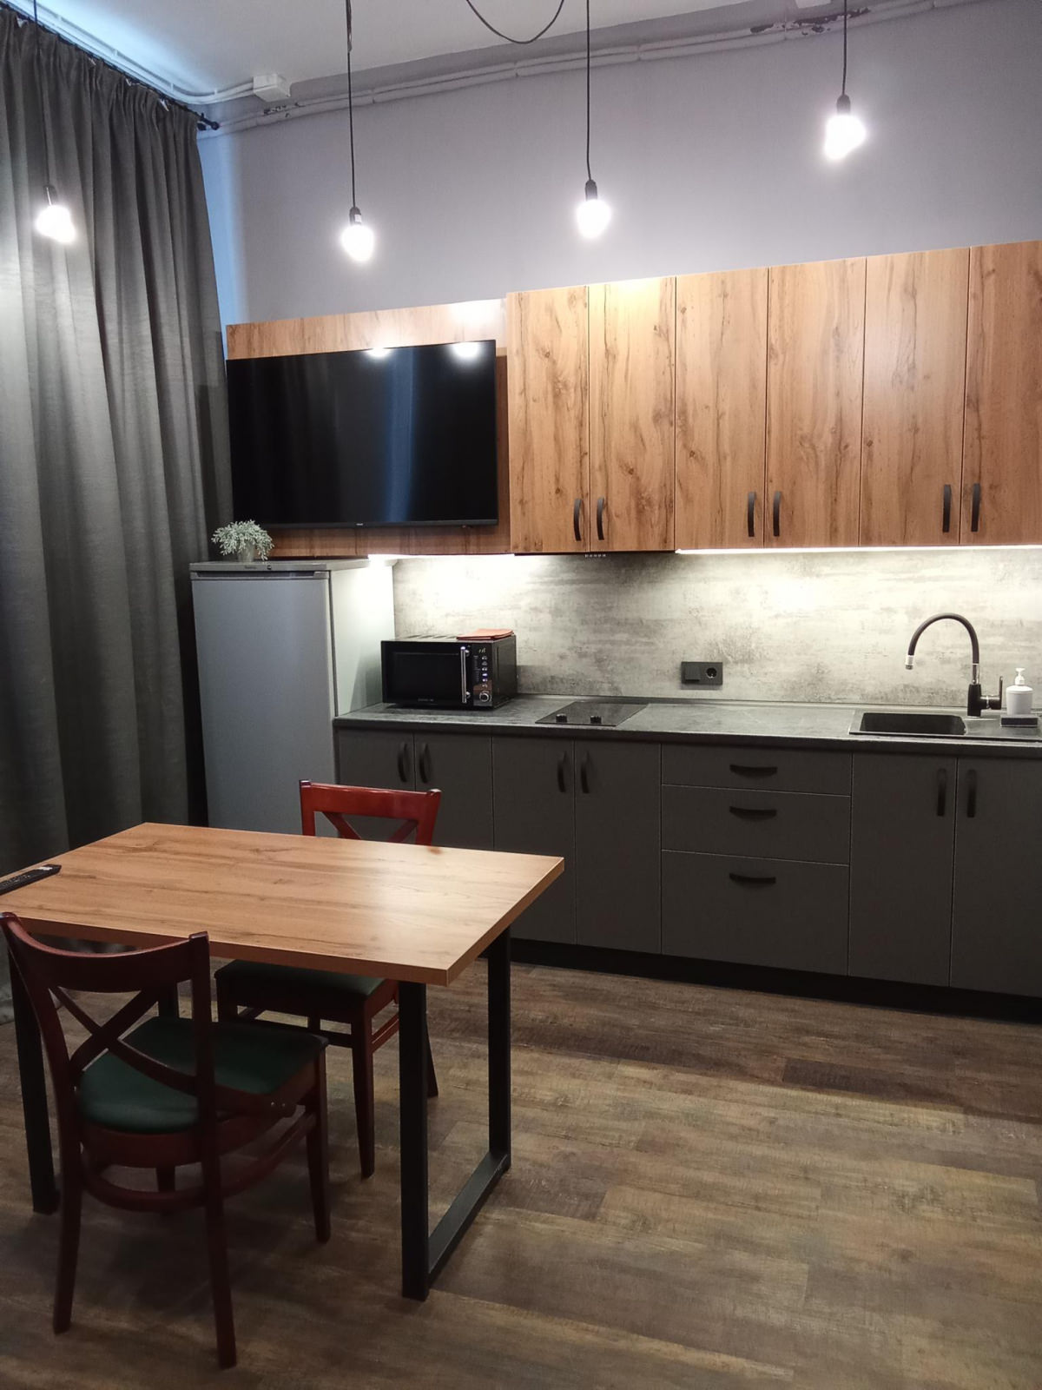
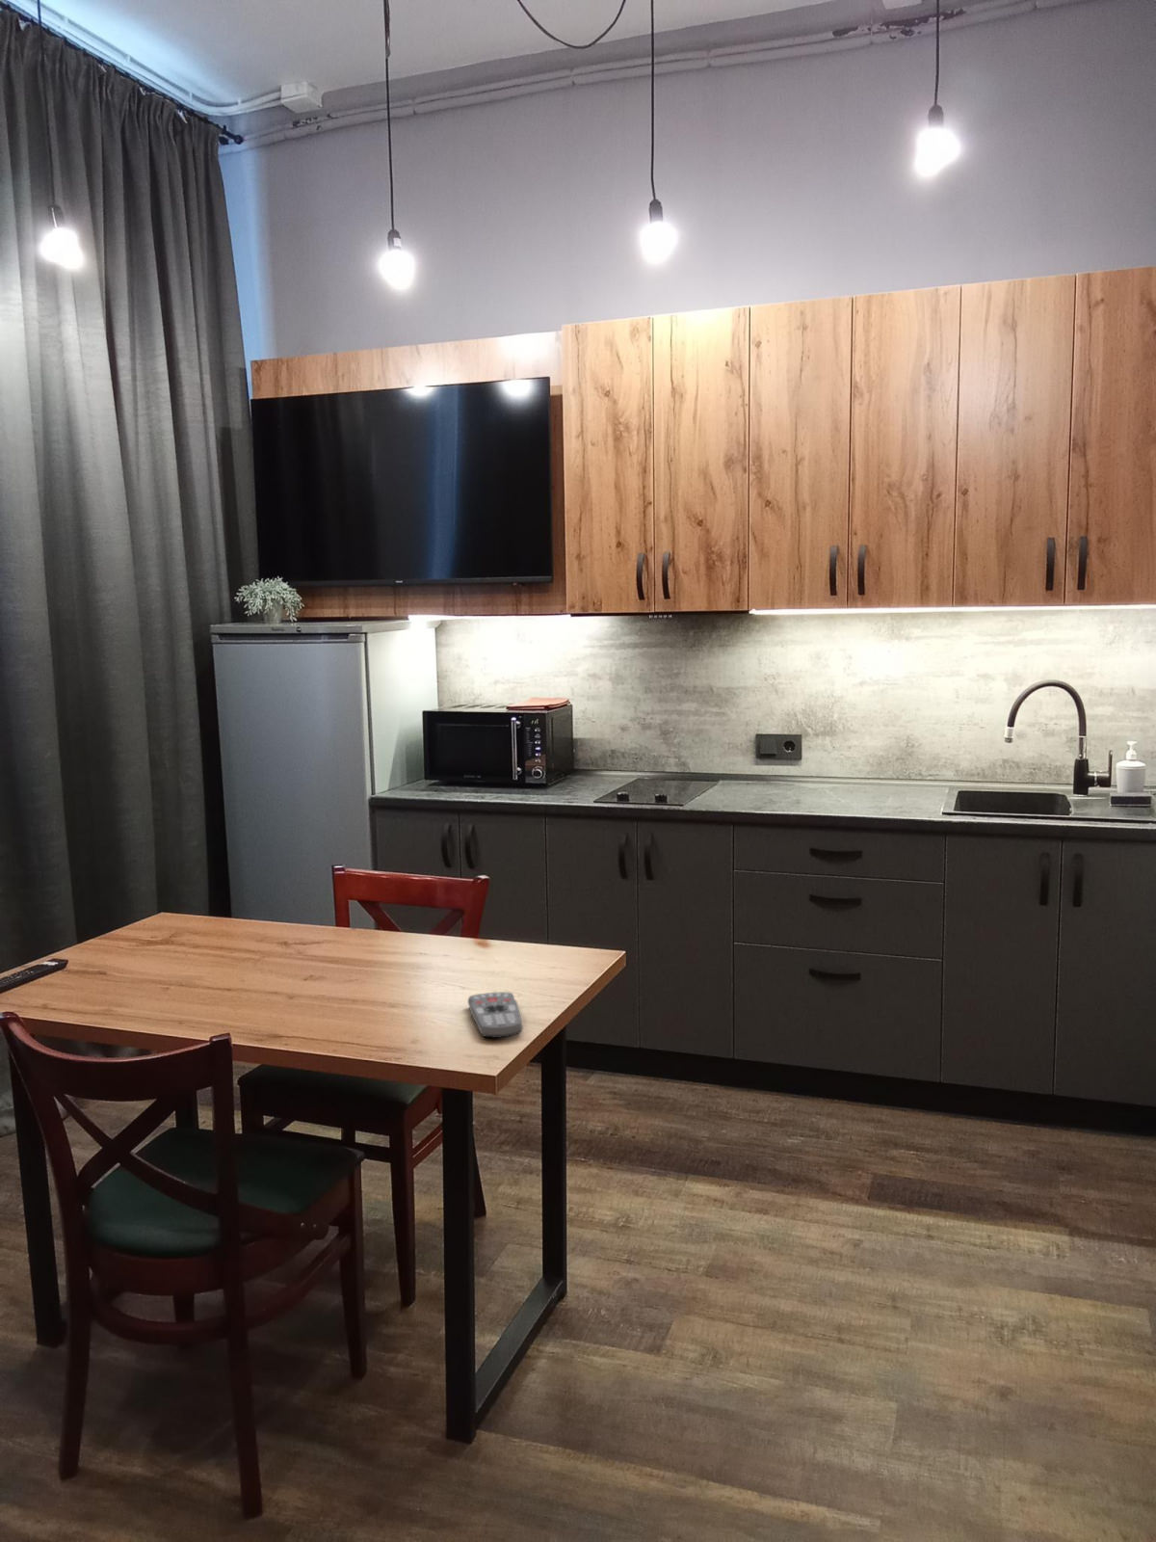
+ remote control (497, 1015)
